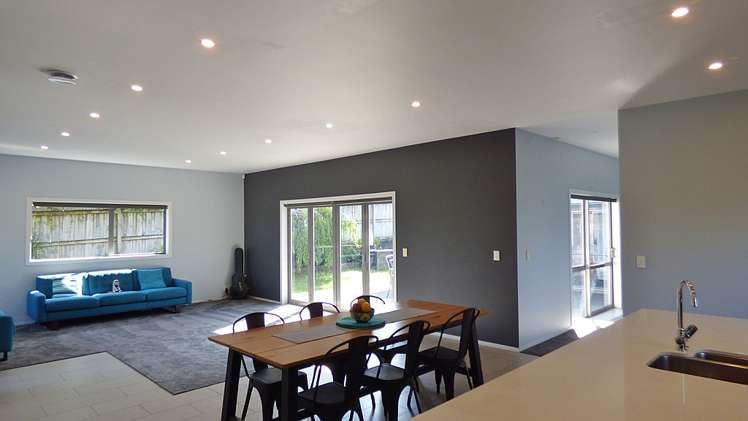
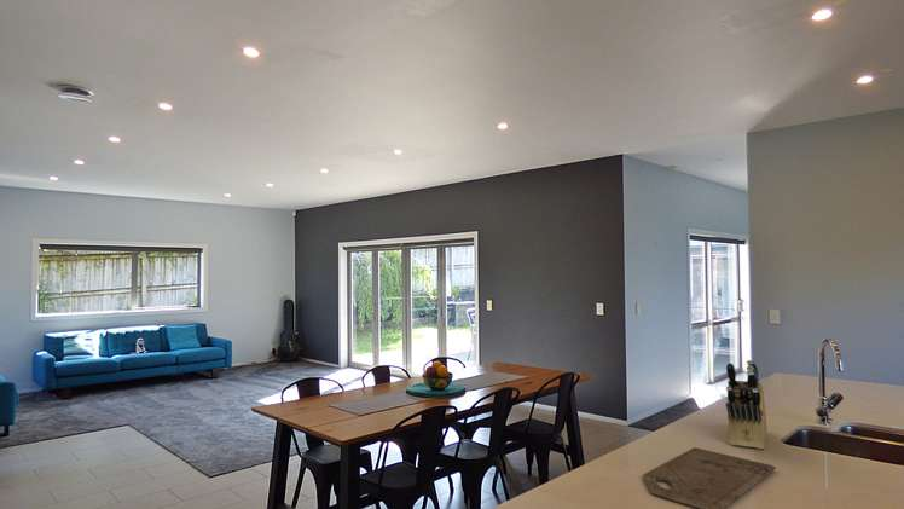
+ knife block (746, 398)
+ cutting board (703, 475)
